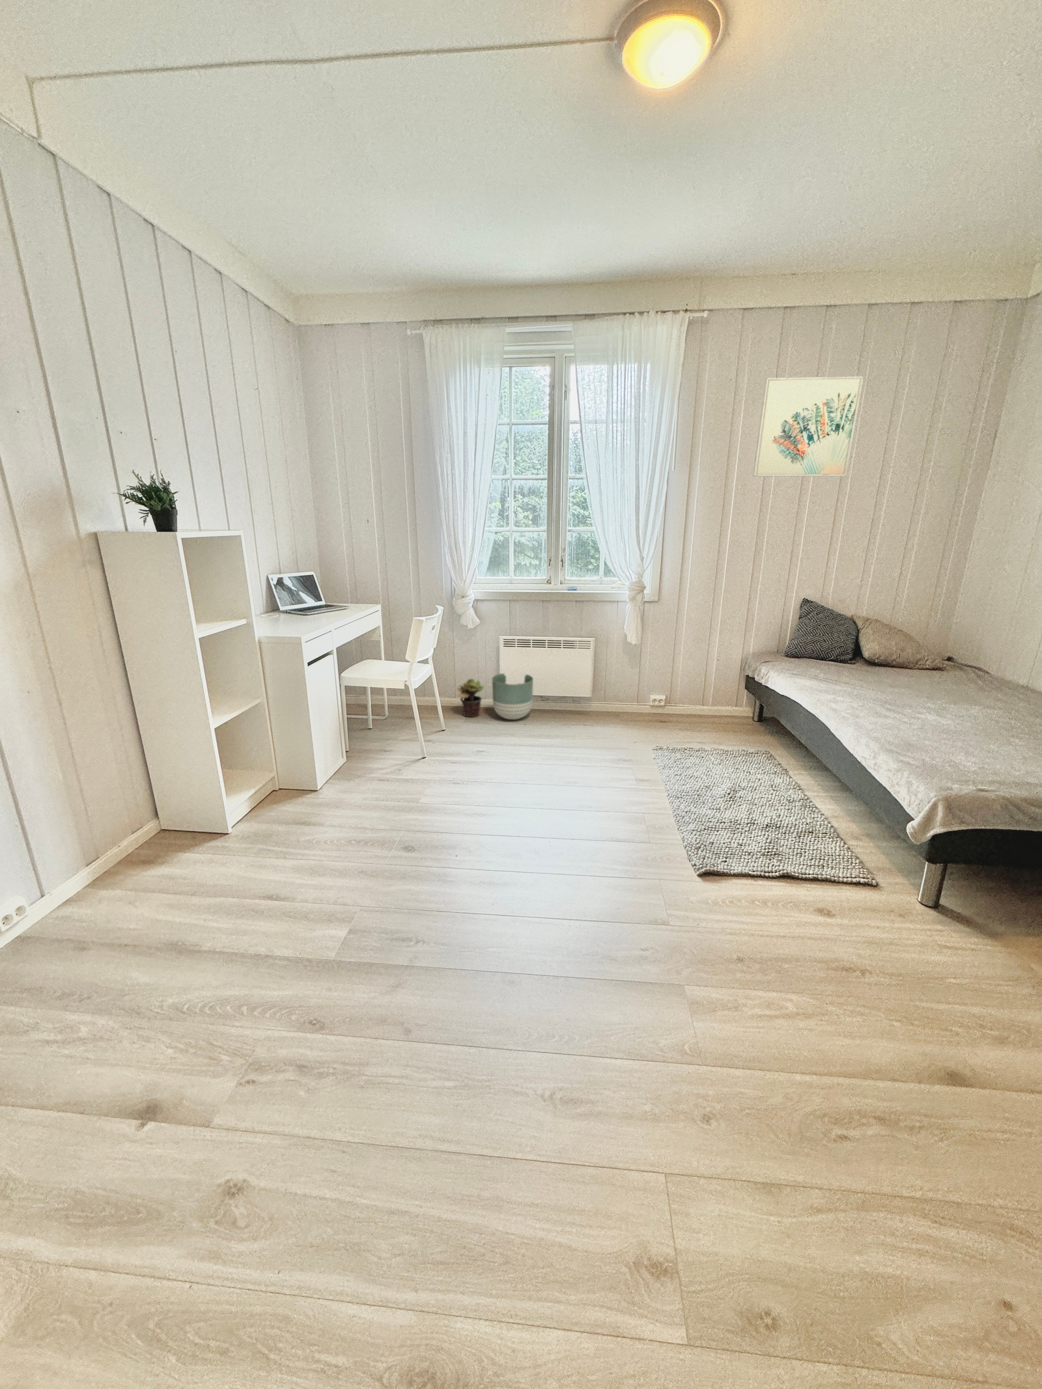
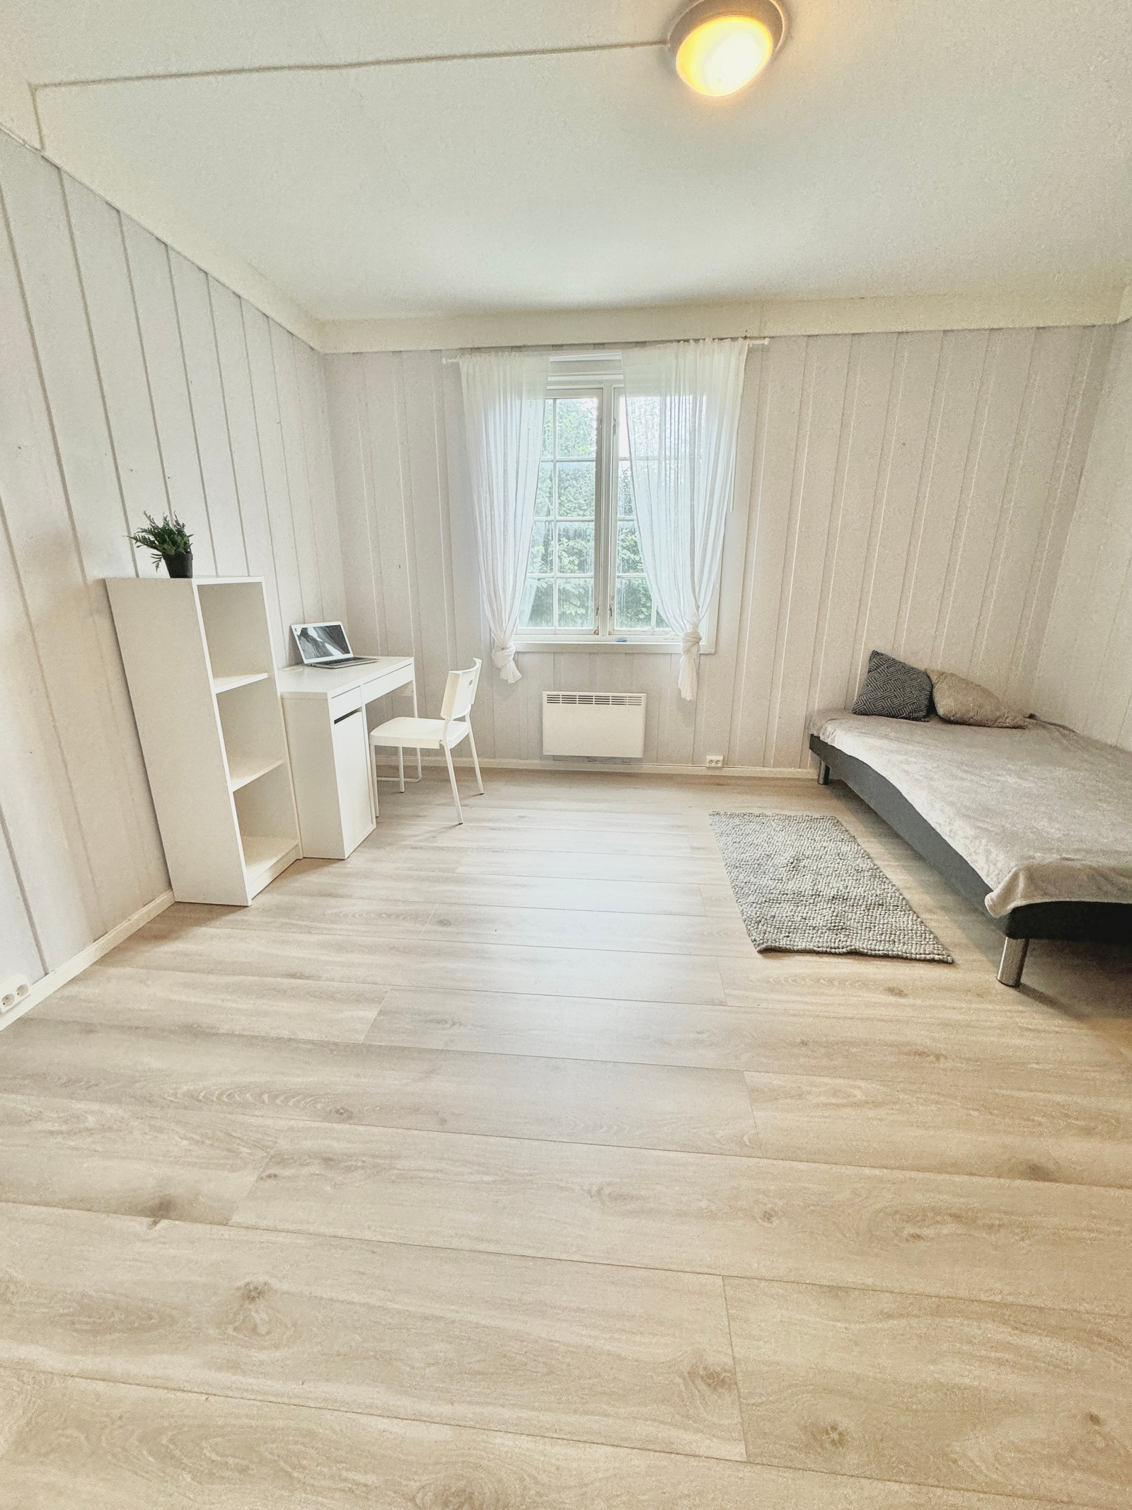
- wall art (806, 428)
- potted plant (471, 695)
- planter (512, 697)
